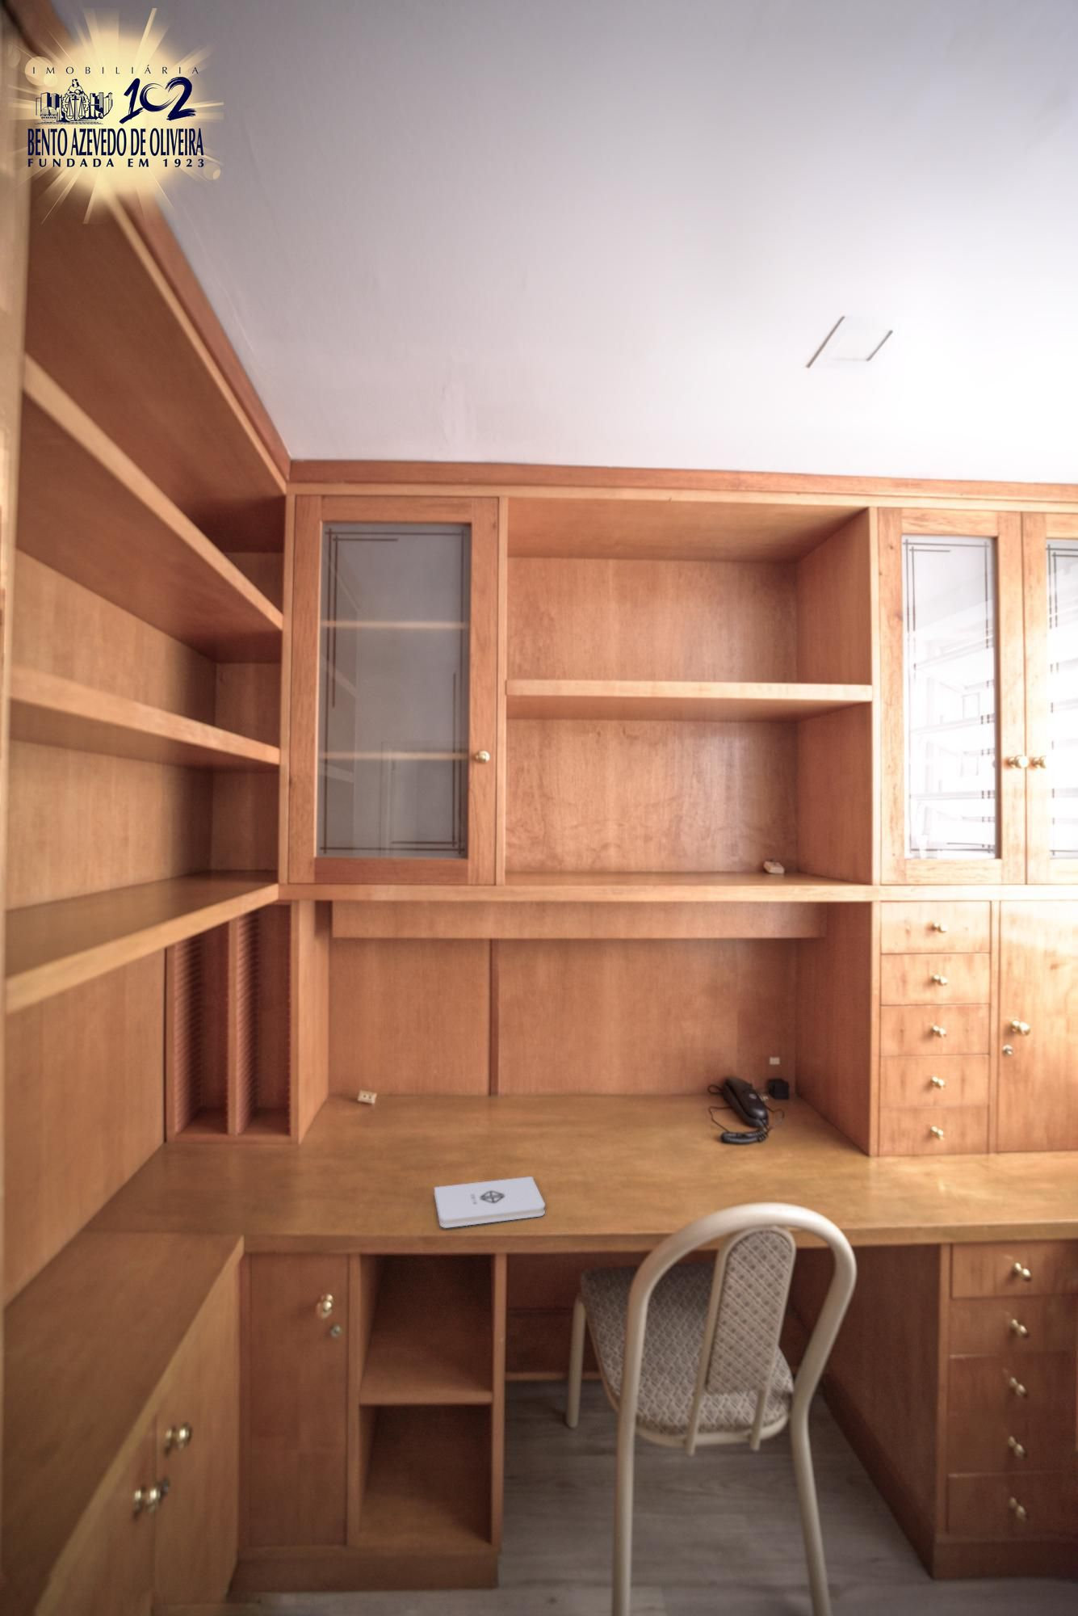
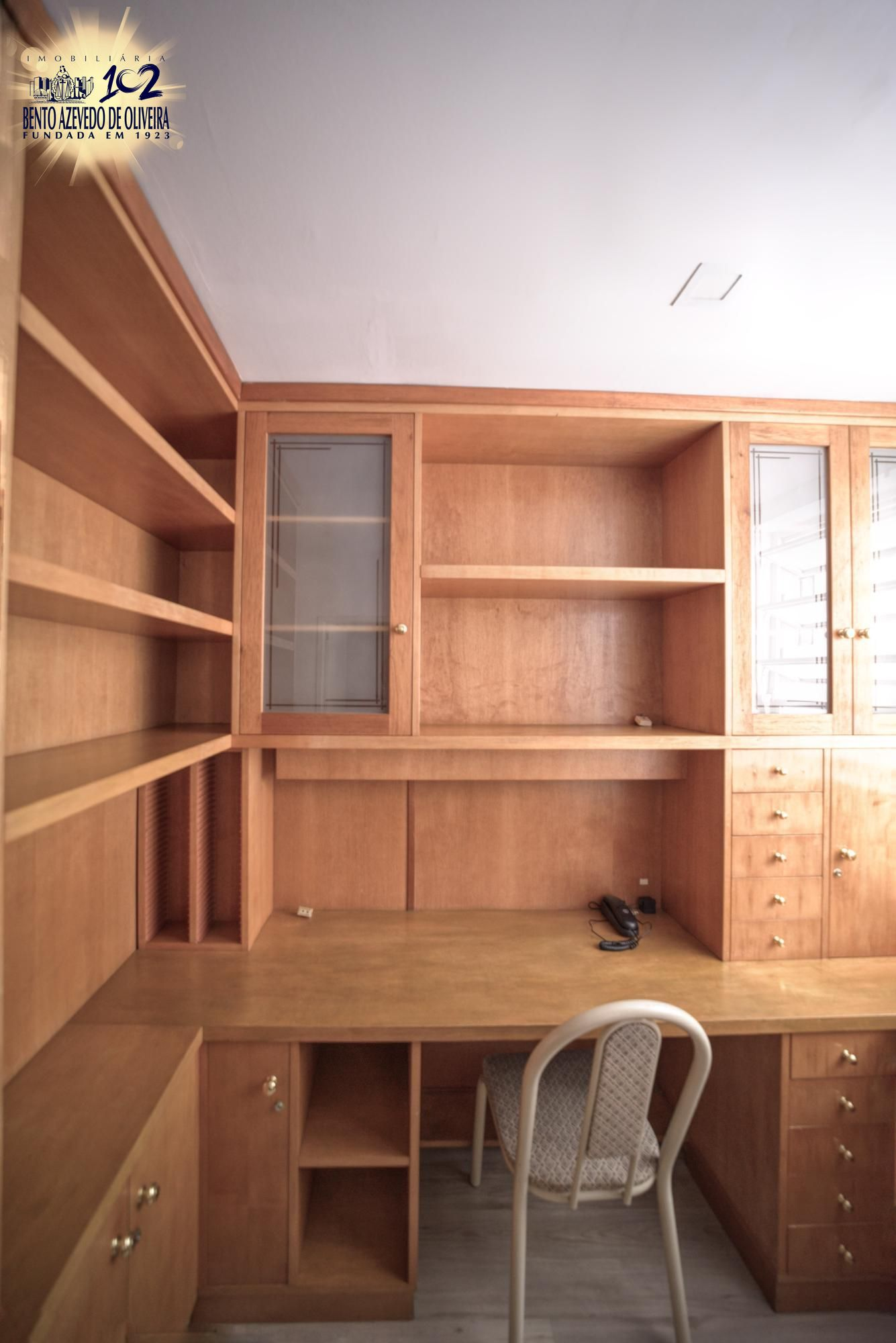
- notepad (488, 1201)
